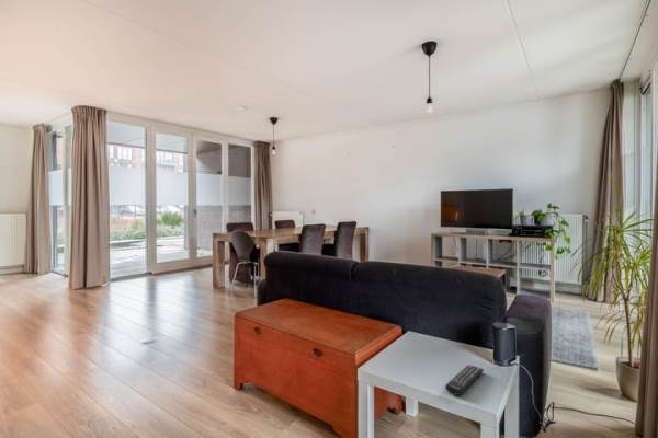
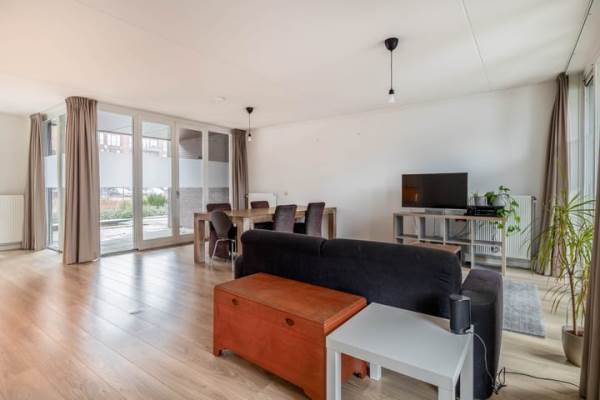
- remote control (465, 378)
